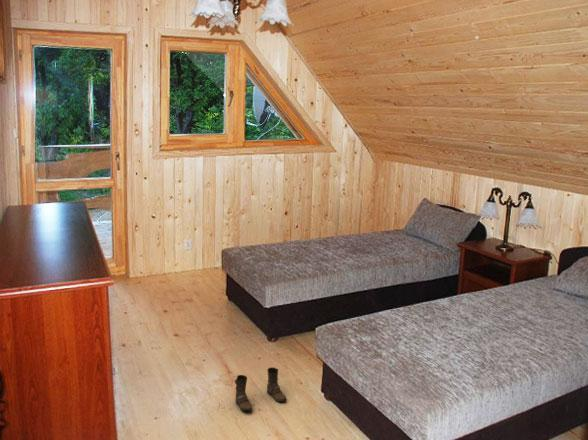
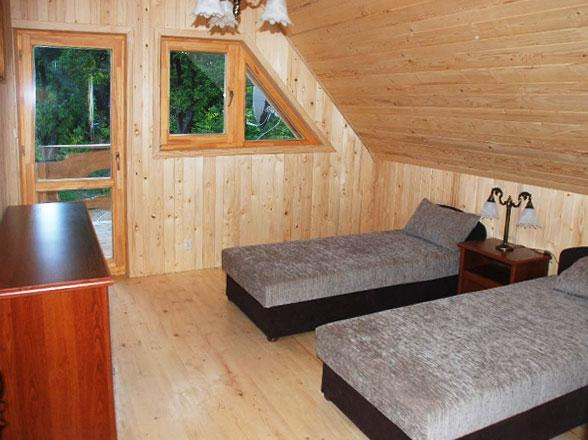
- boots (267, 389)
